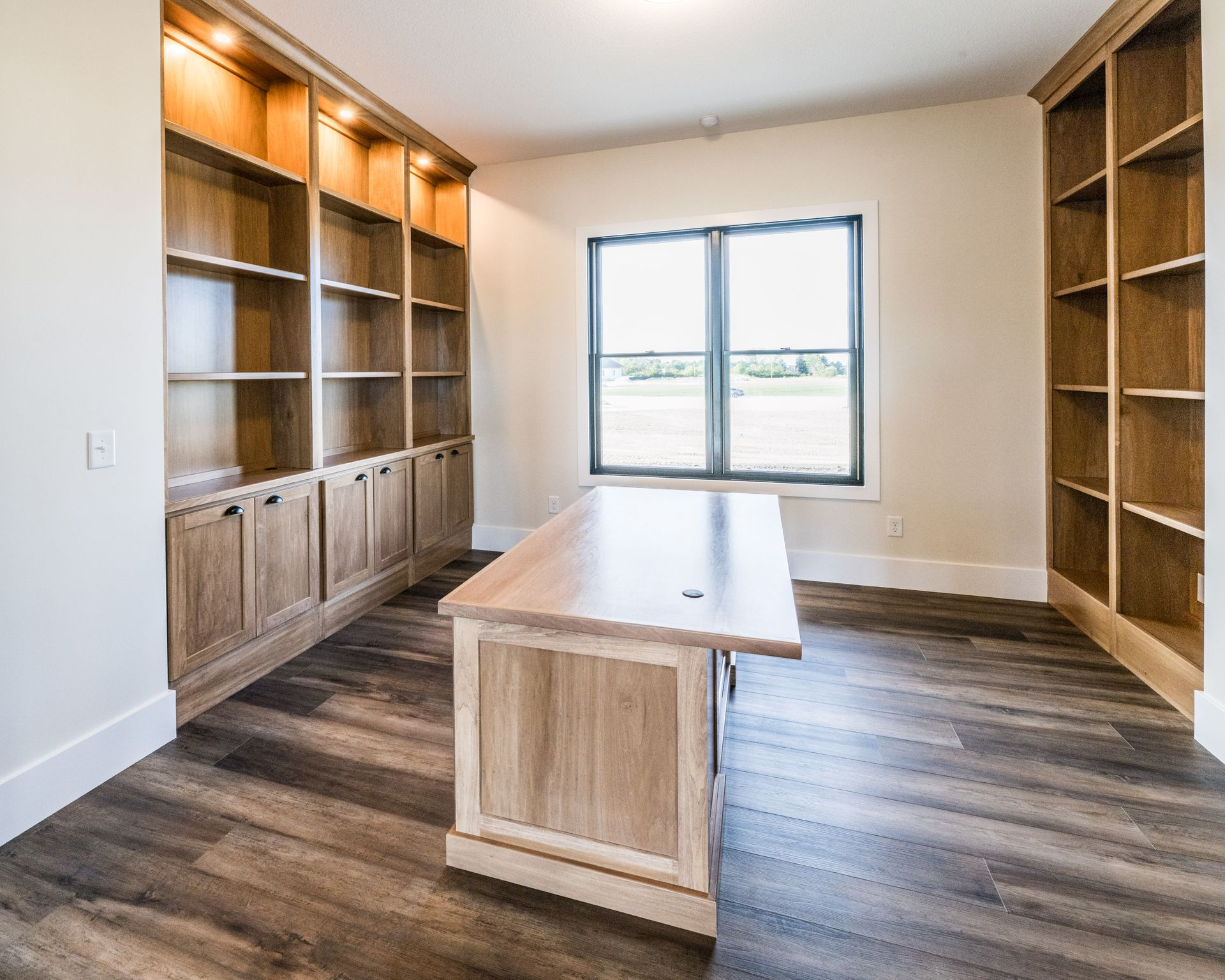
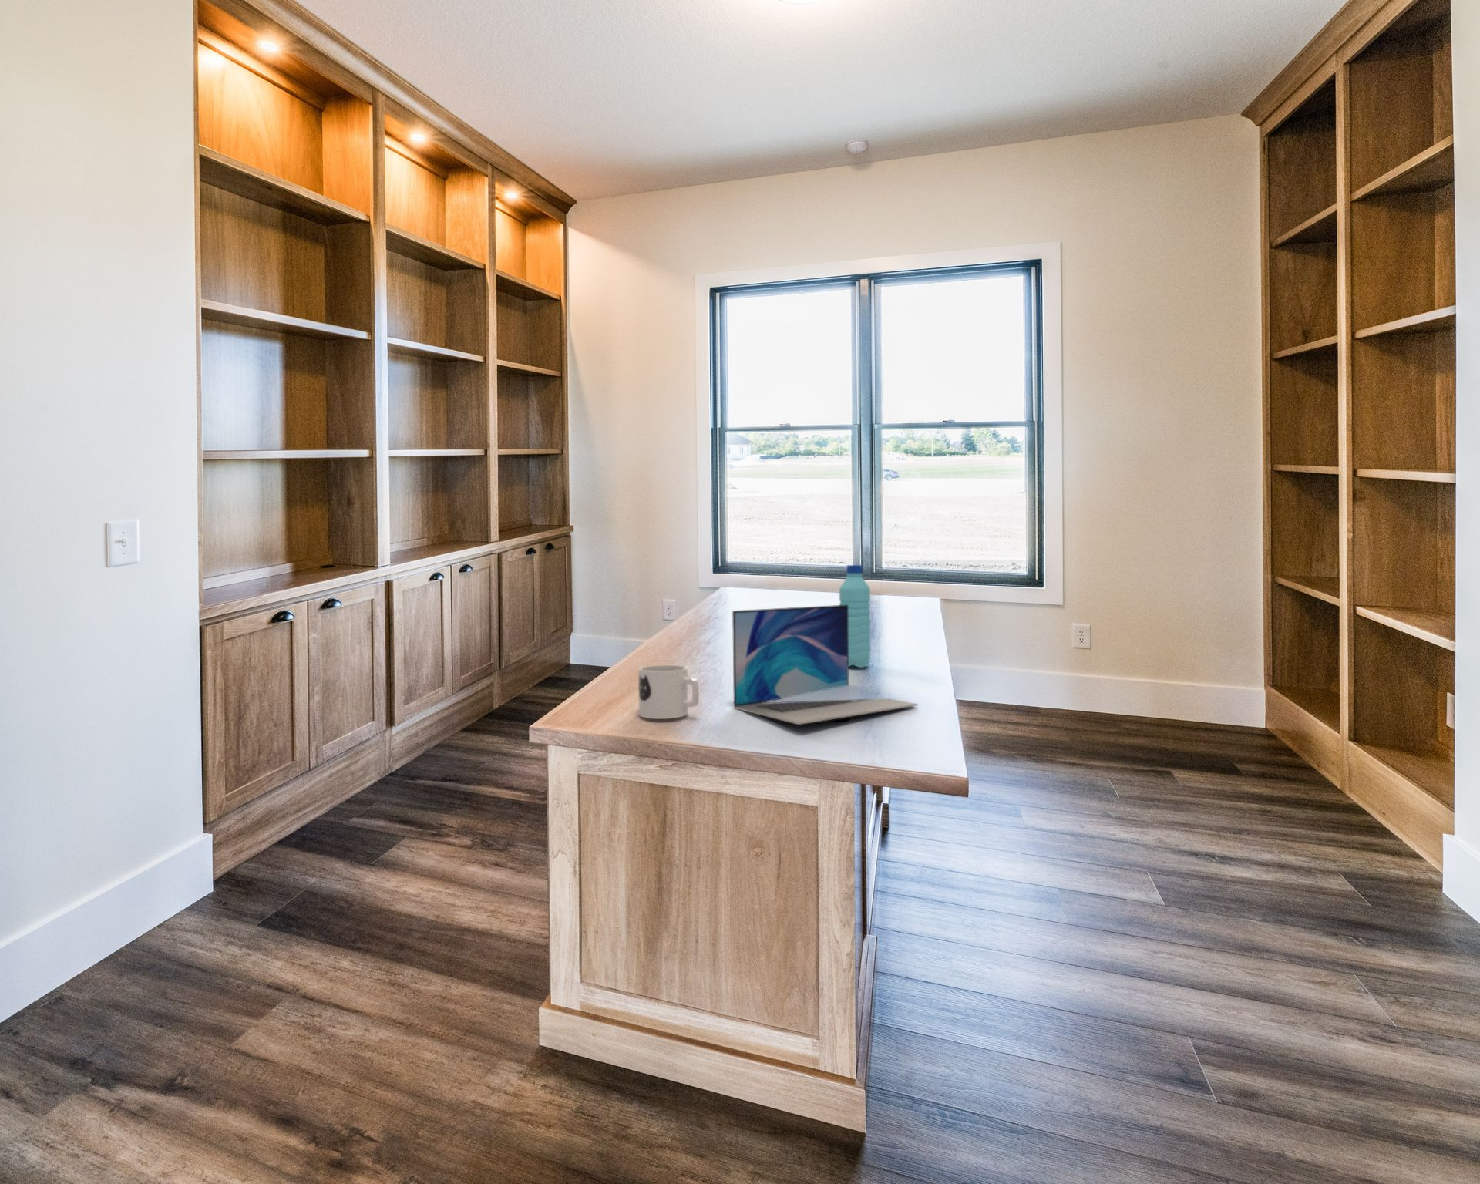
+ laptop (825, 658)
+ mug (669, 691)
+ water bottle (855, 615)
